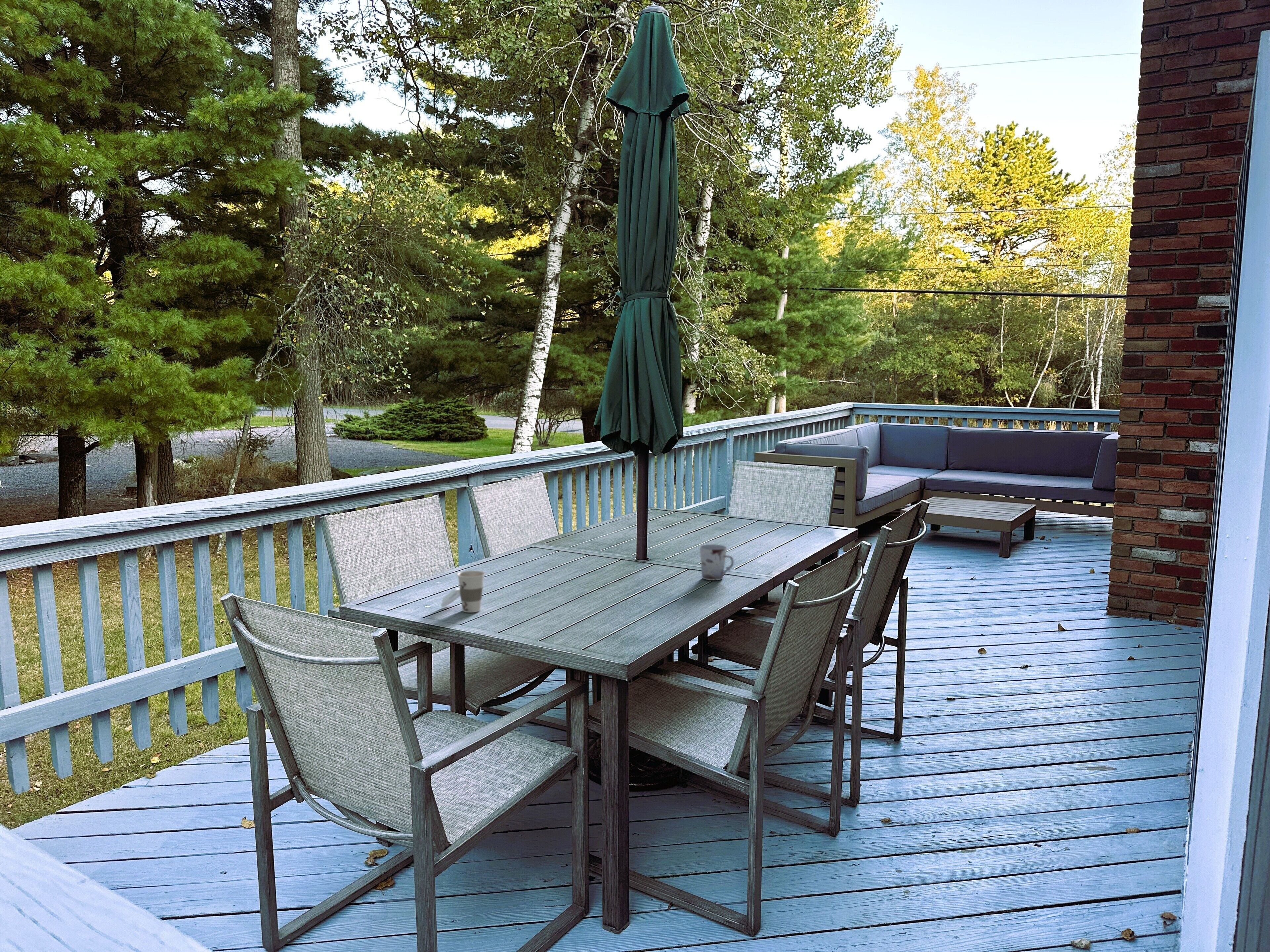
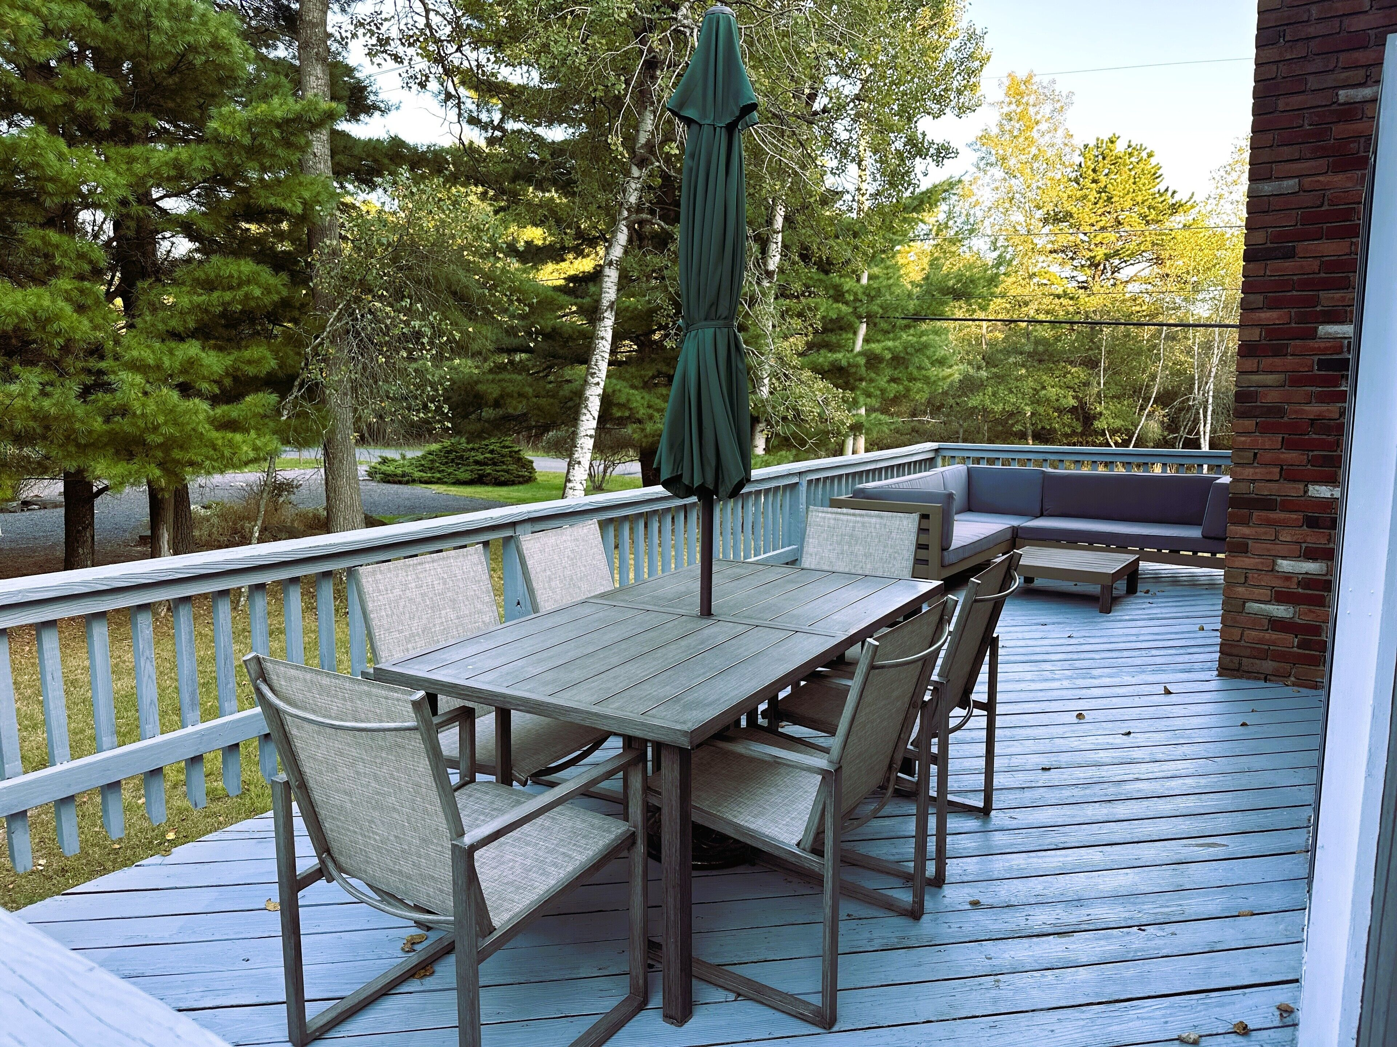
- cup (463, 591)
- cup (717, 563)
